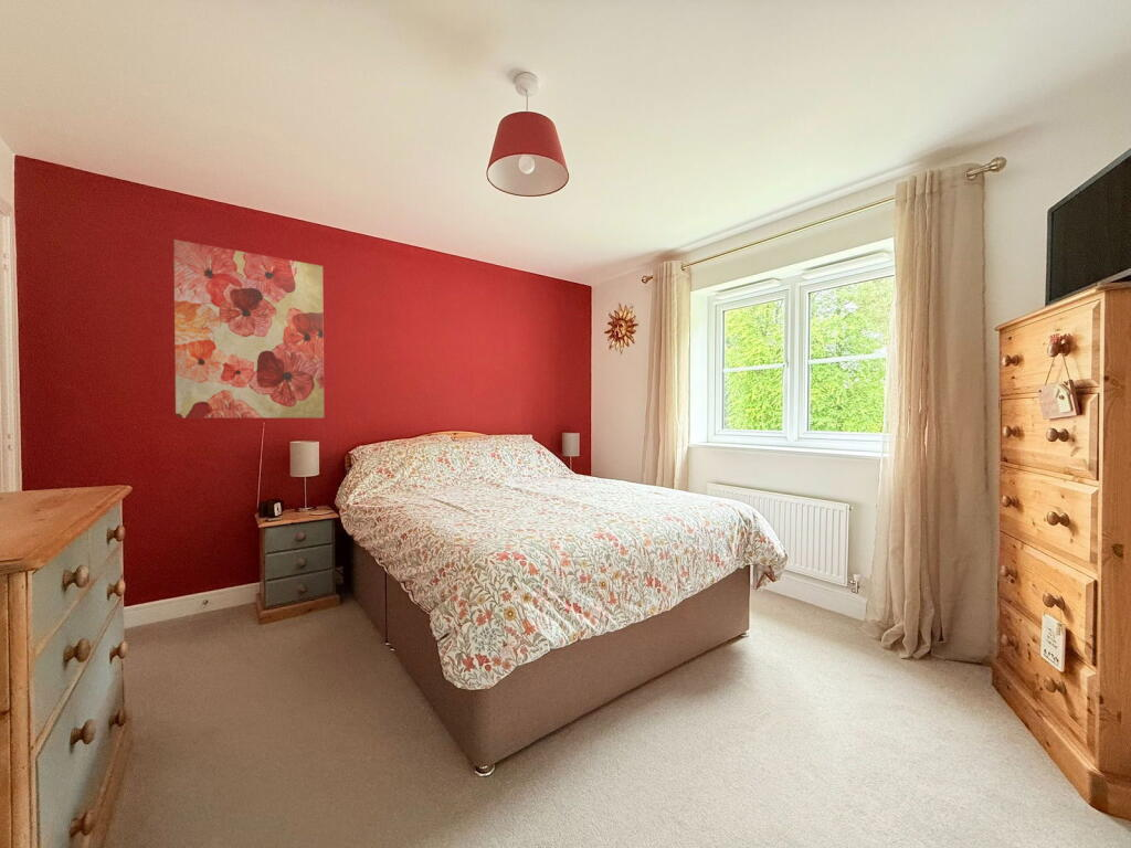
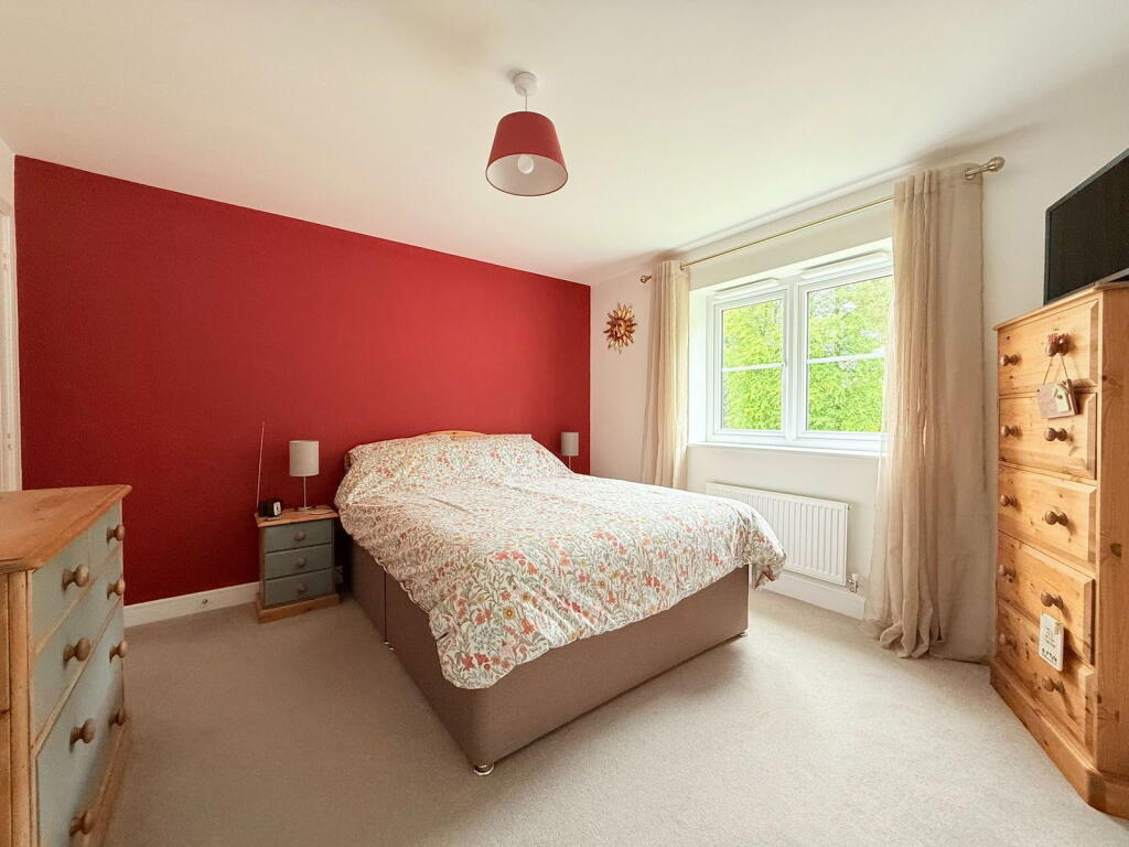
- wall art (254, 336)
